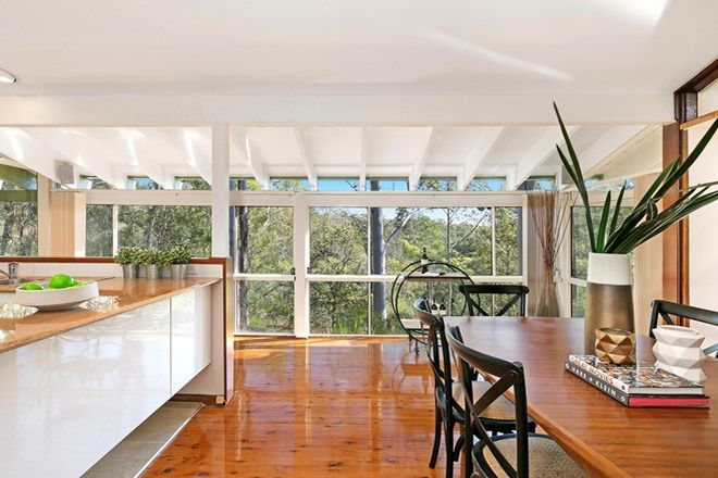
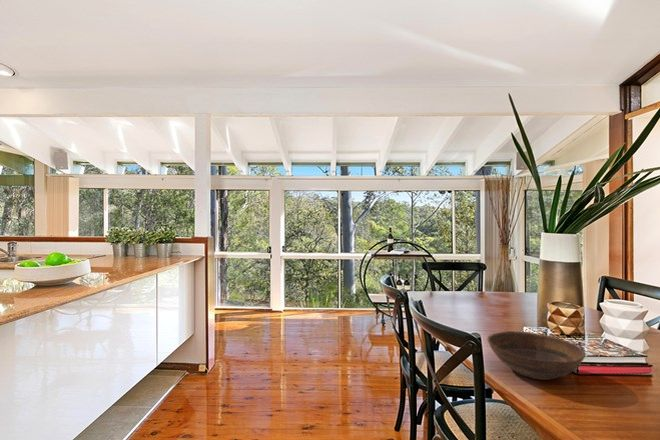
+ bowl (533, 357)
